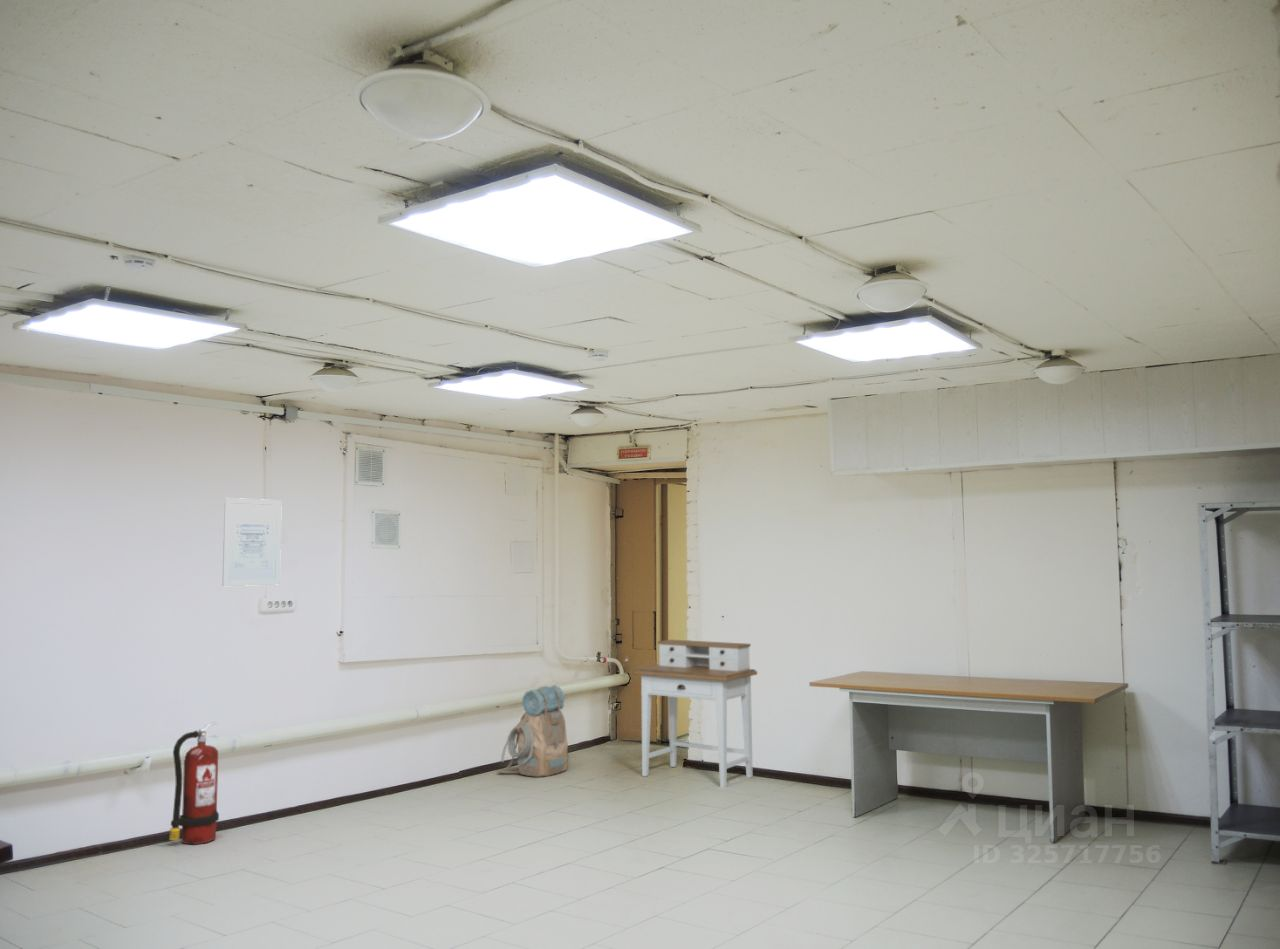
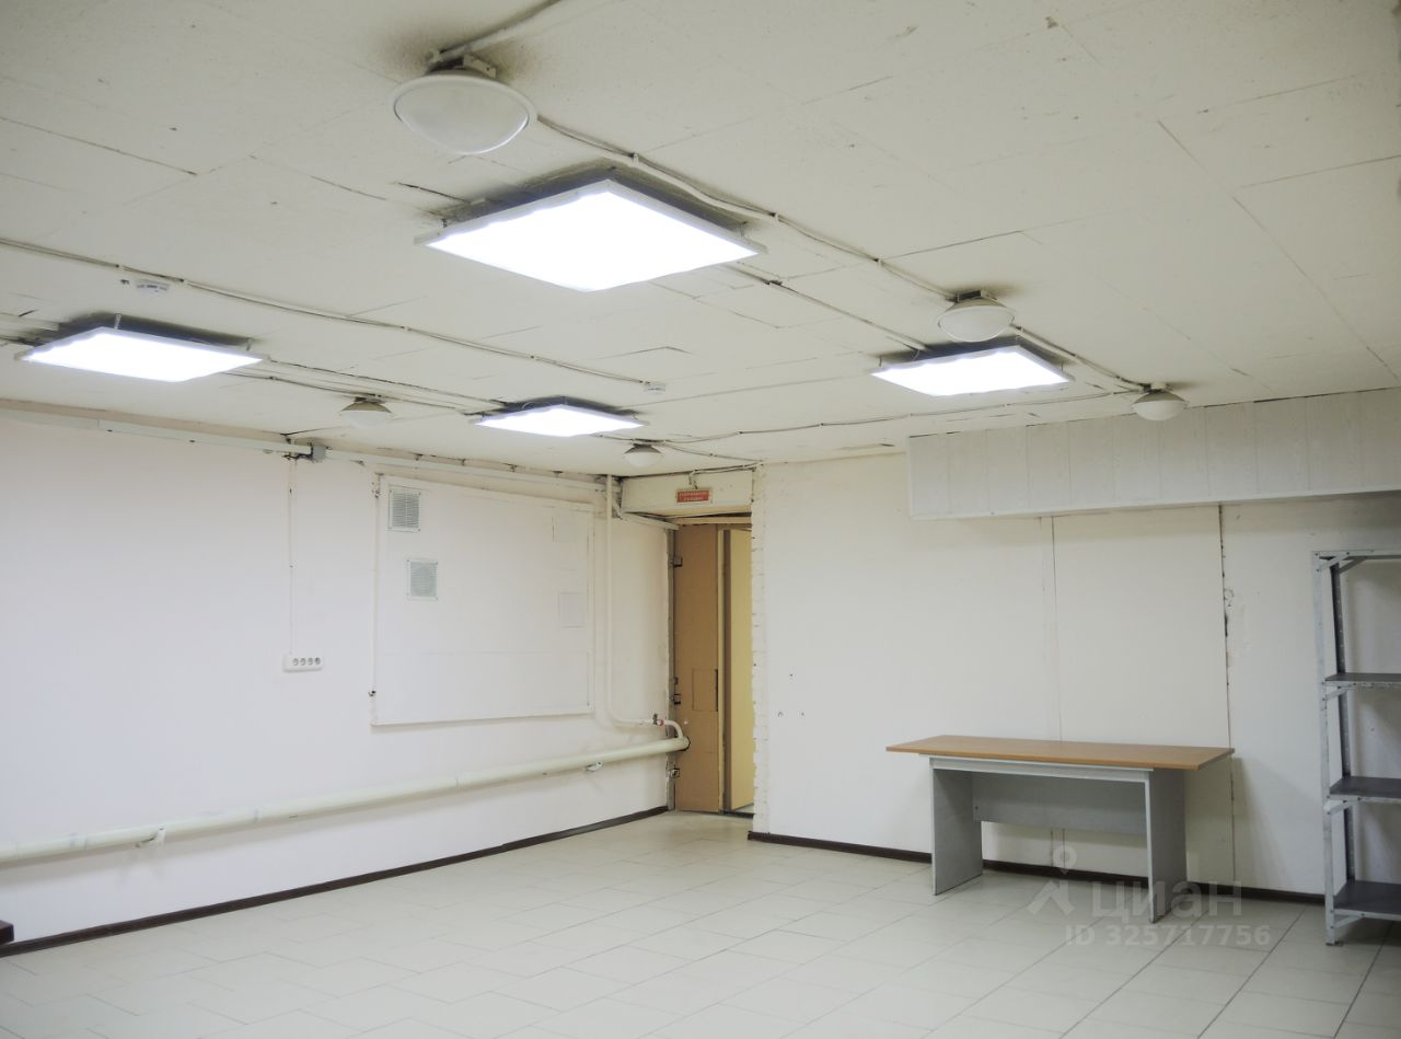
- desk (695, 698)
- wall art (252, 542)
- backpack (537, 728)
- fire extinguisher (195, 782)
